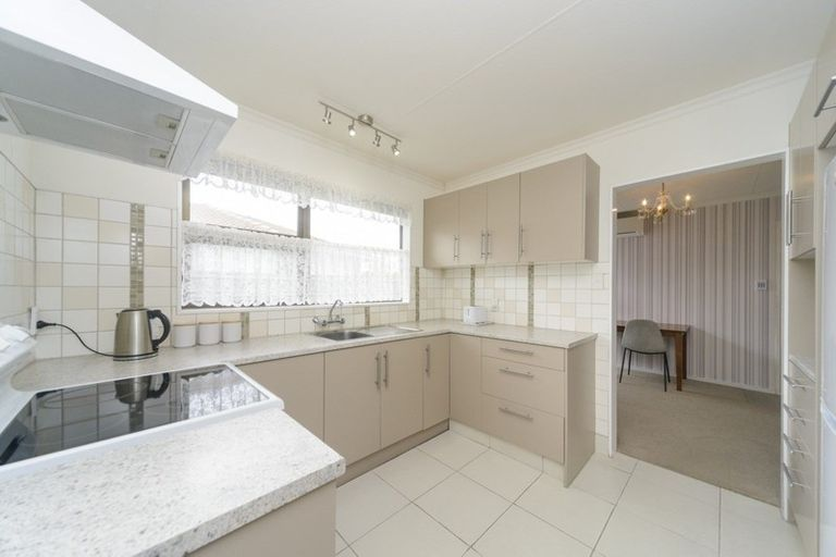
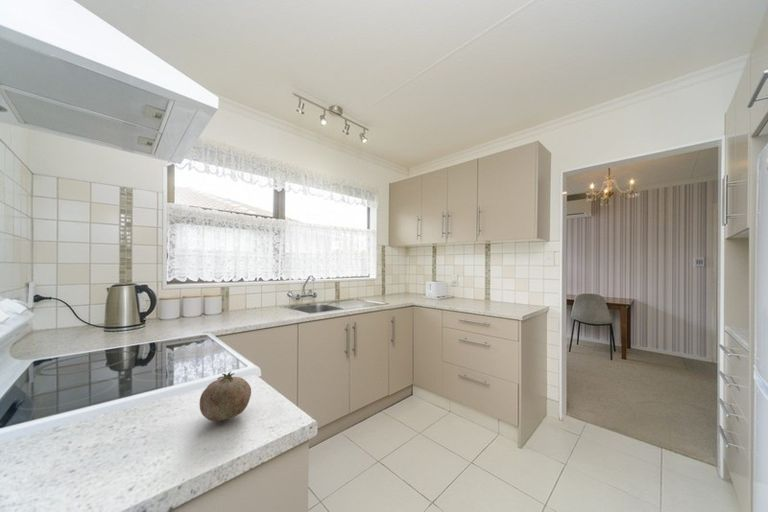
+ fruit (226, 395)
